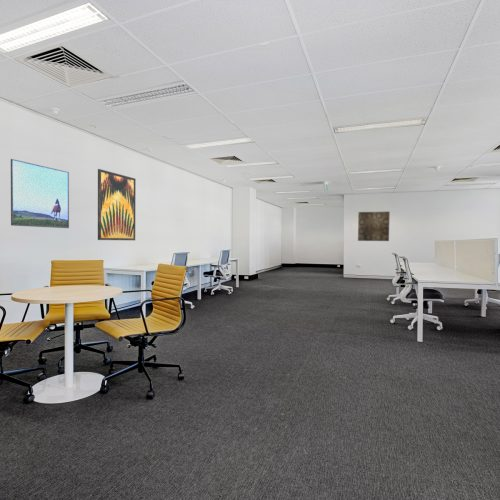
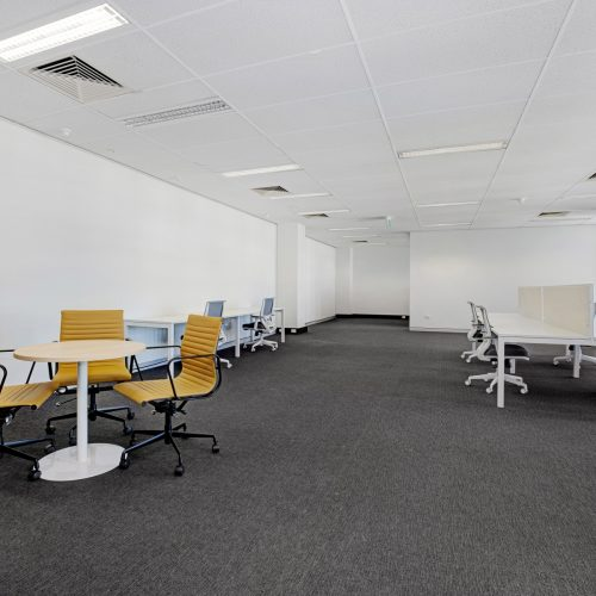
- wall art (373, 226)
- wall art (117, 207)
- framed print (42, 196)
